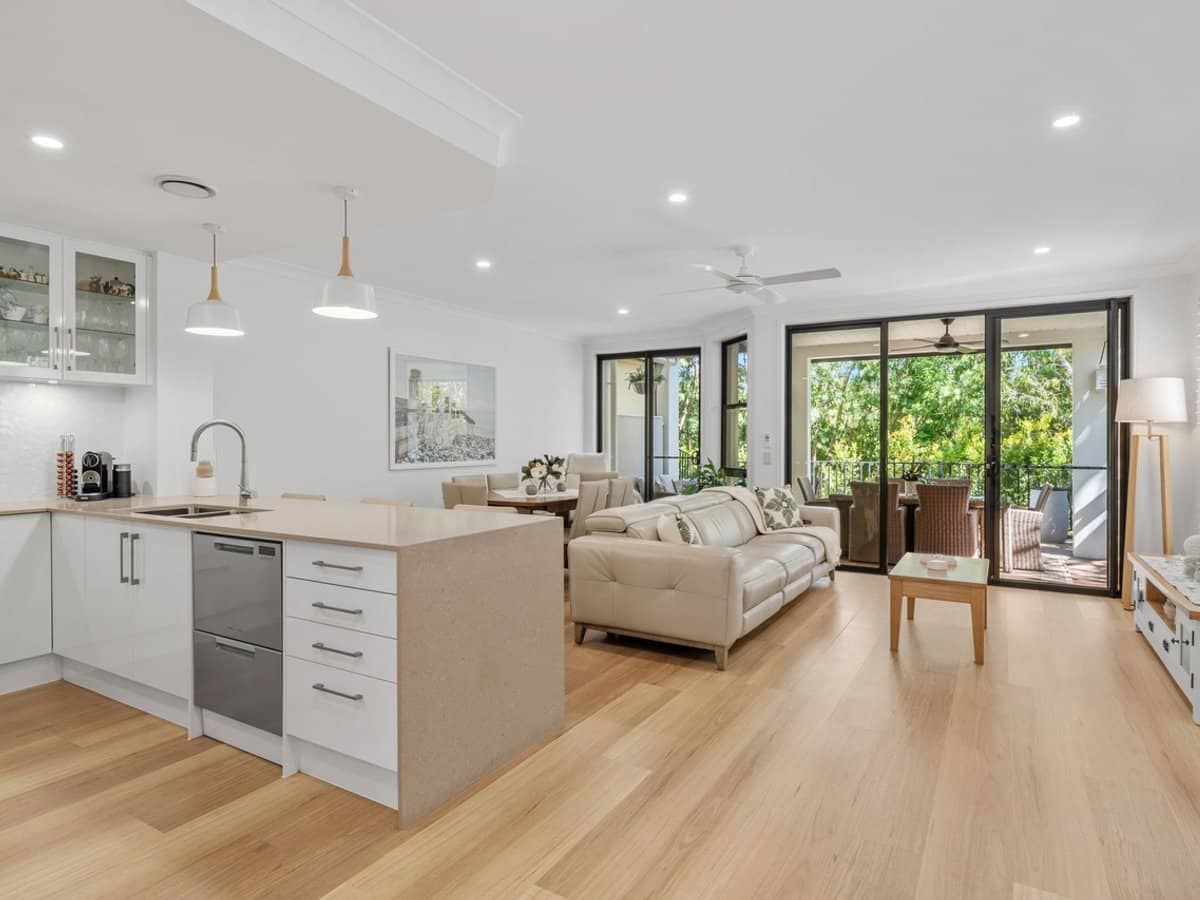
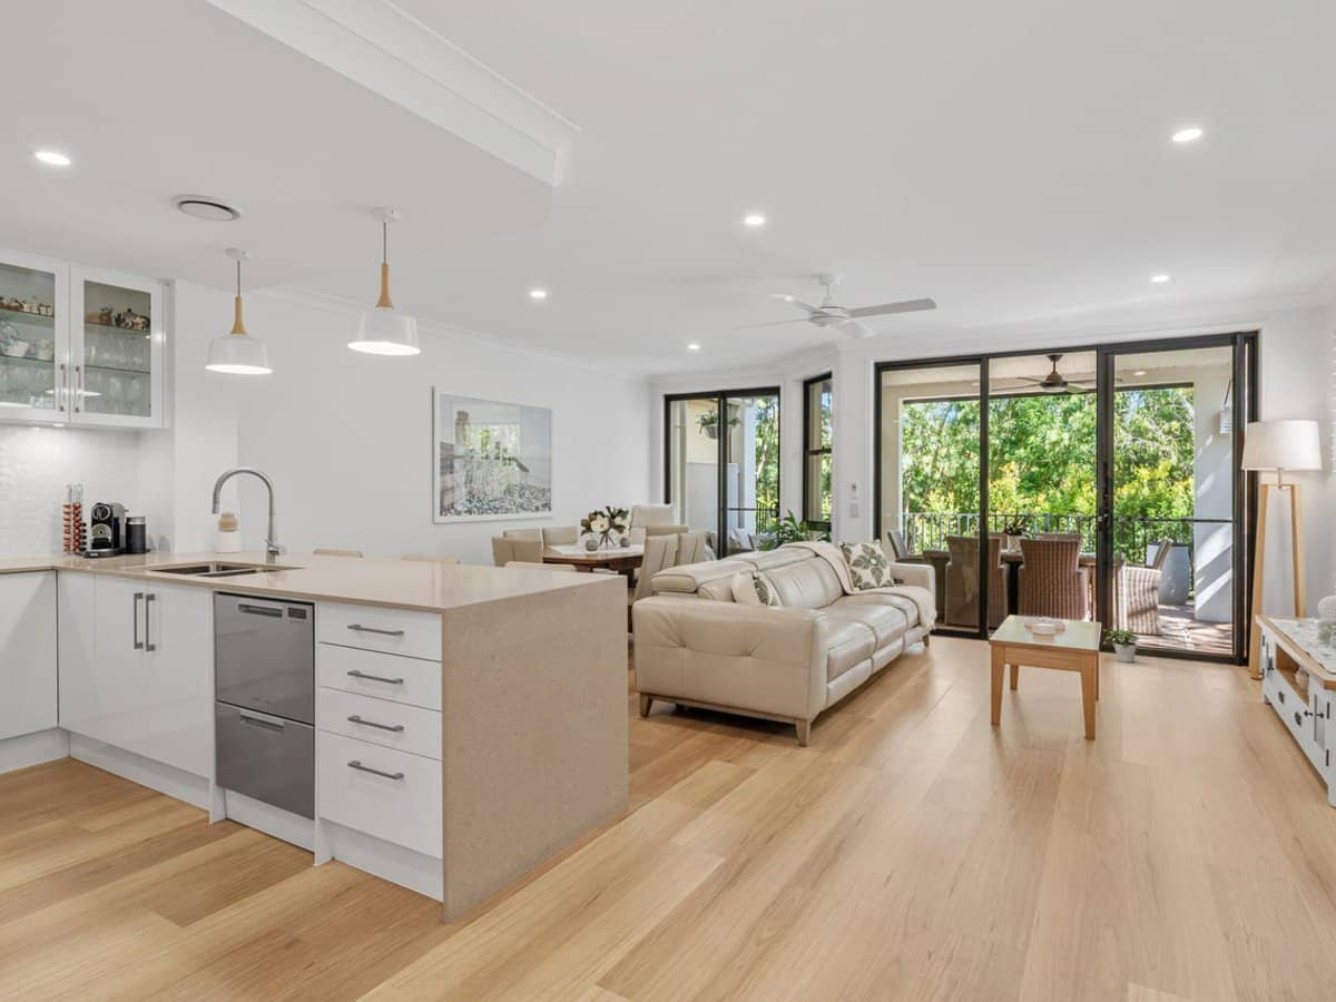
+ potted plant (1120, 644)
